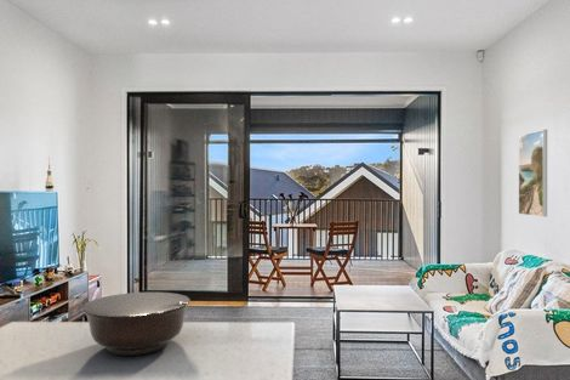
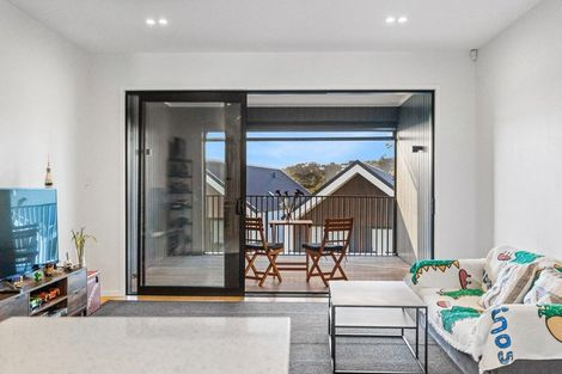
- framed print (531, 174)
- bowl (137, 322)
